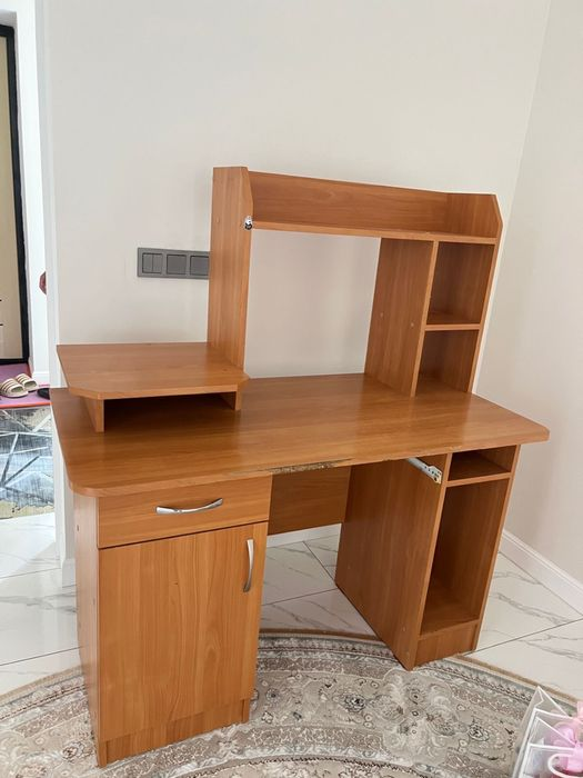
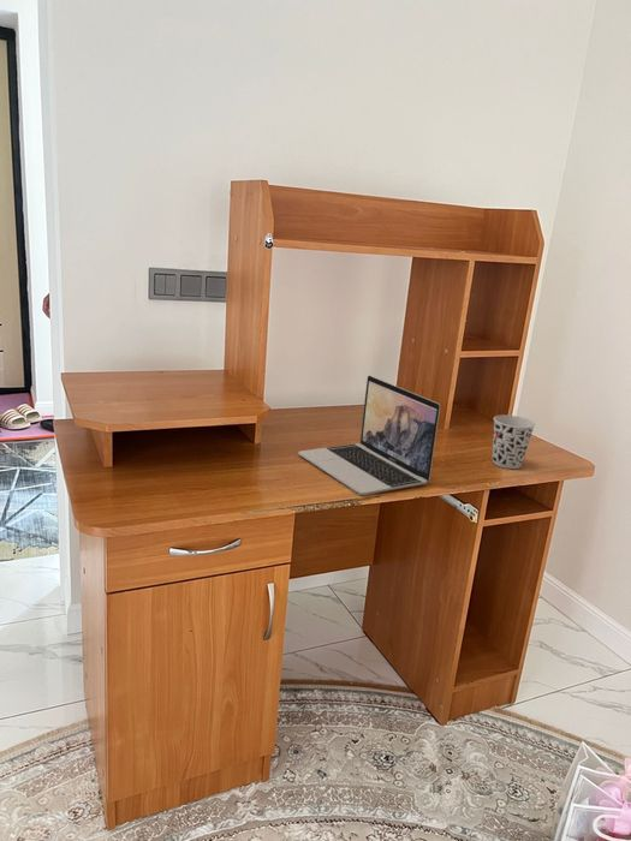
+ cup (510, 442)
+ laptop (365, 430)
